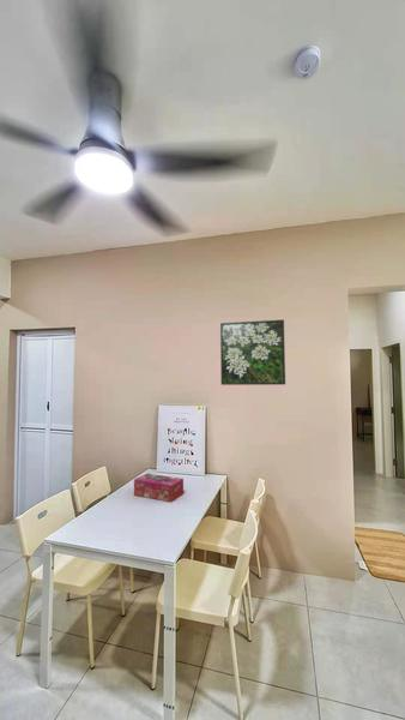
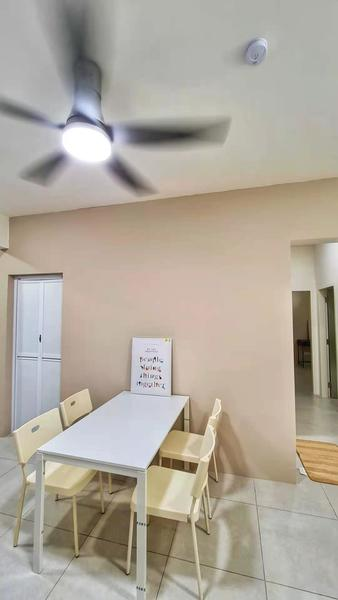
- tissue box (158, 486)
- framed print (252, 353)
